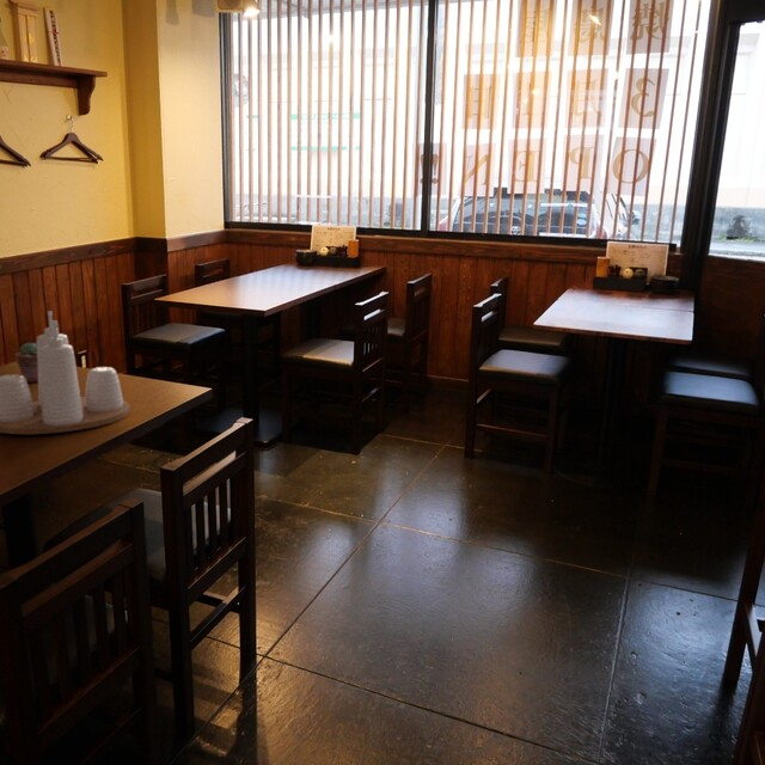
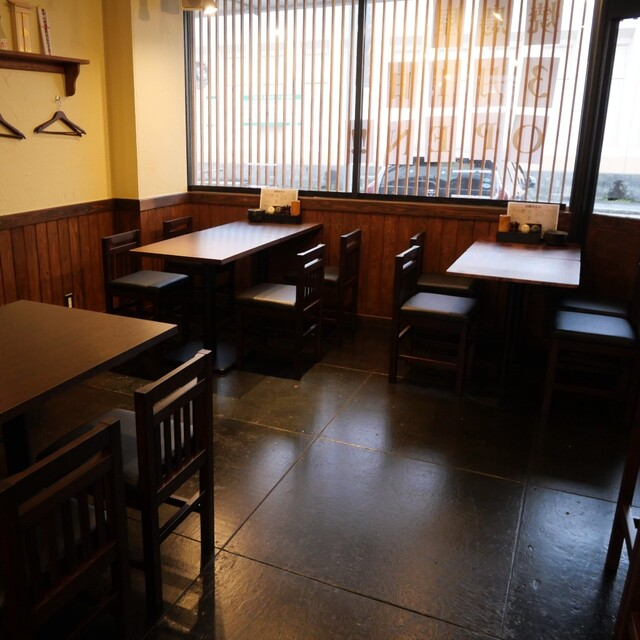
- condiment set (56, 367)
- potted succulent (31, 361)
